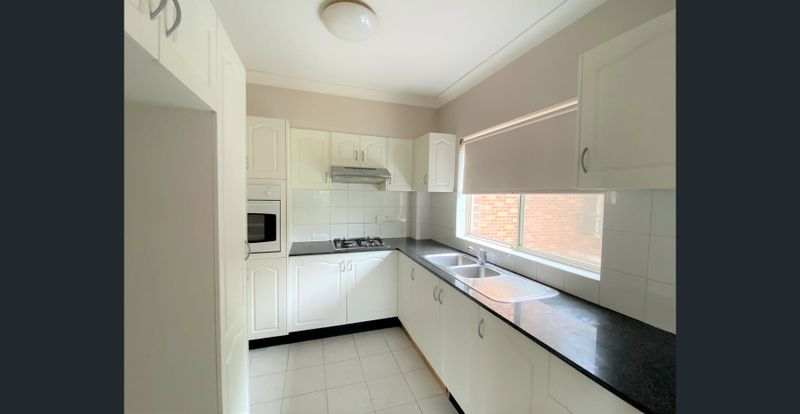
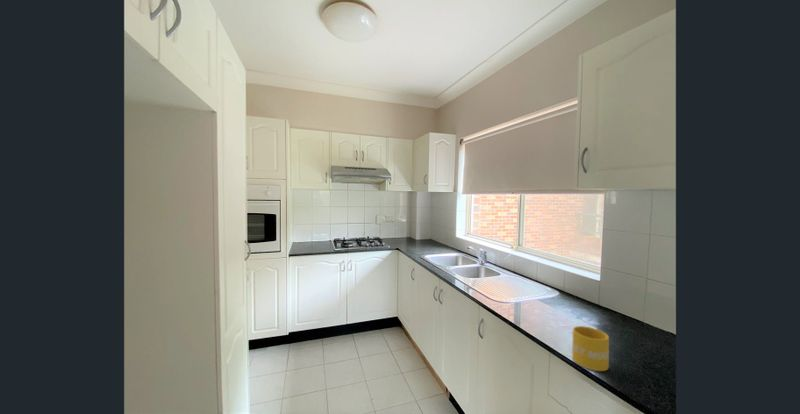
+ mug (586, 344)
